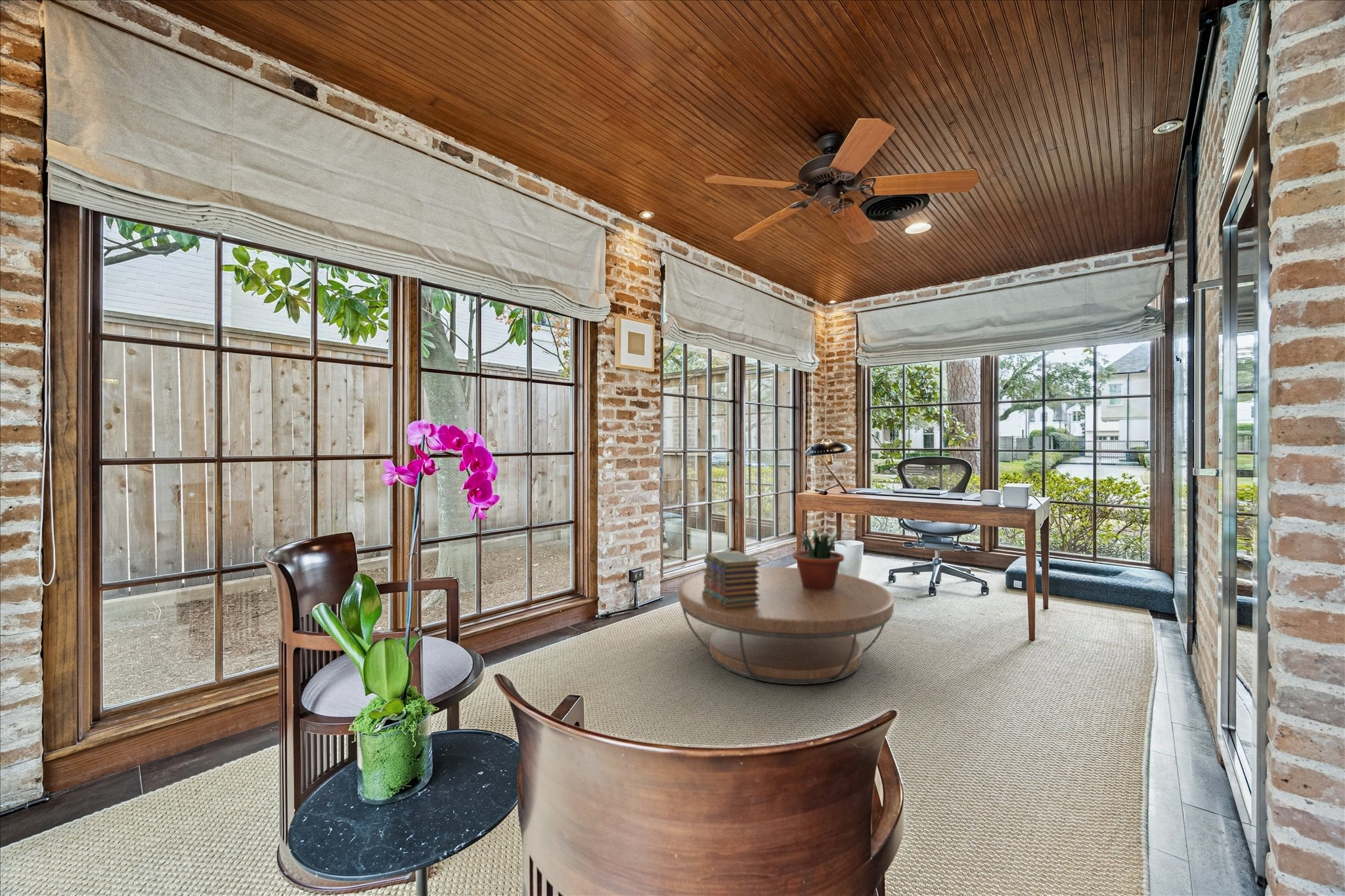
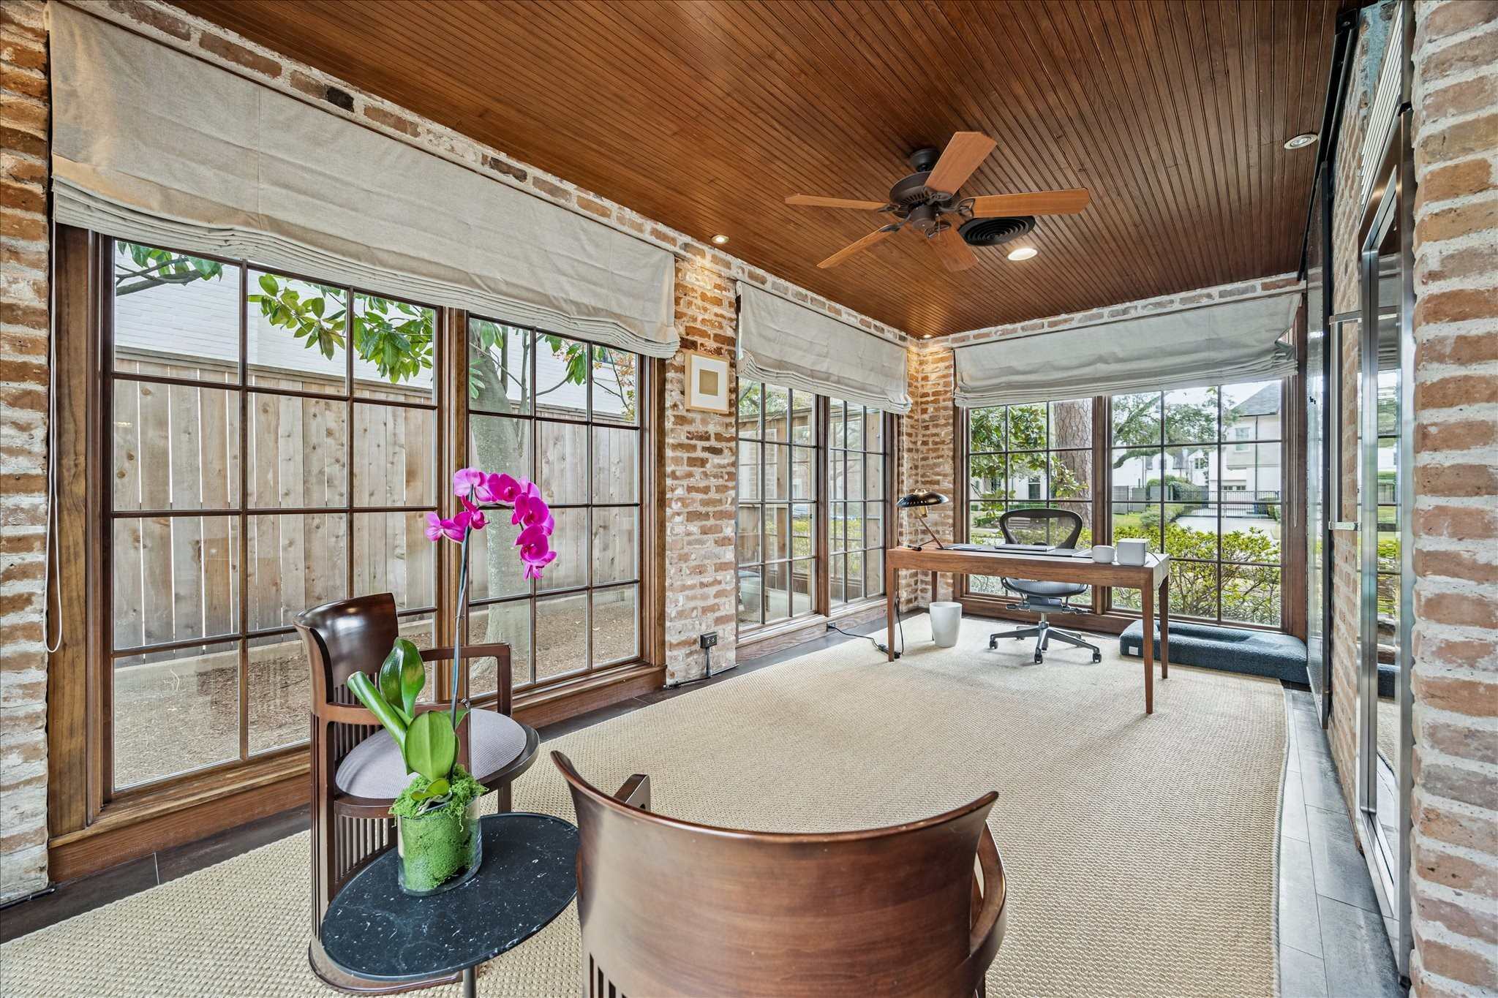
- book stack (731, 578)
- coffee table (782, 622)
- potted plant (823, 559)
